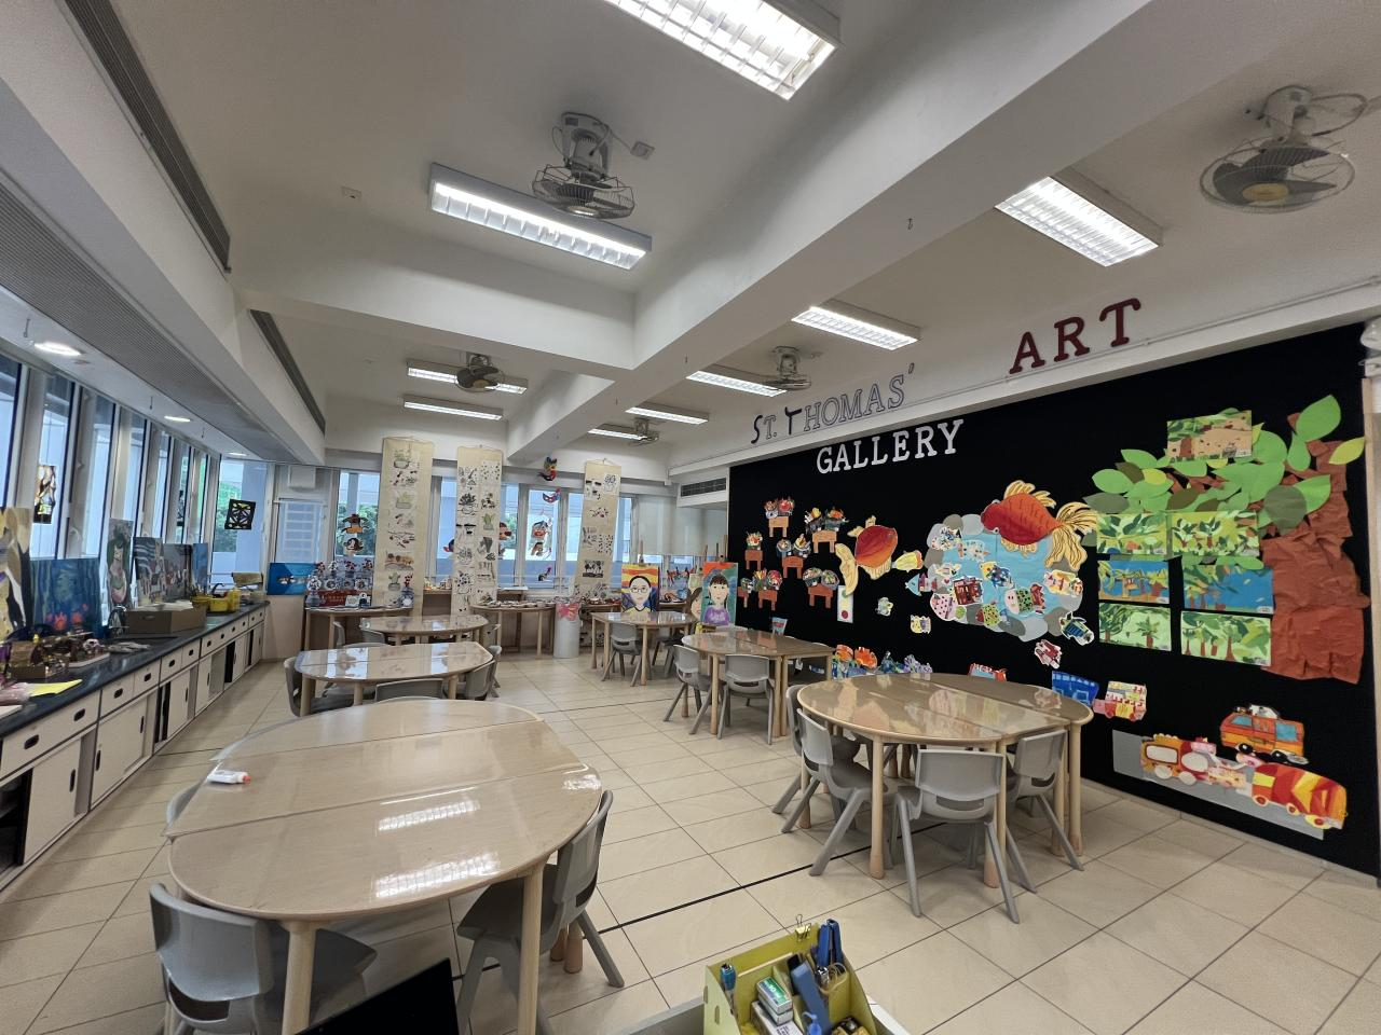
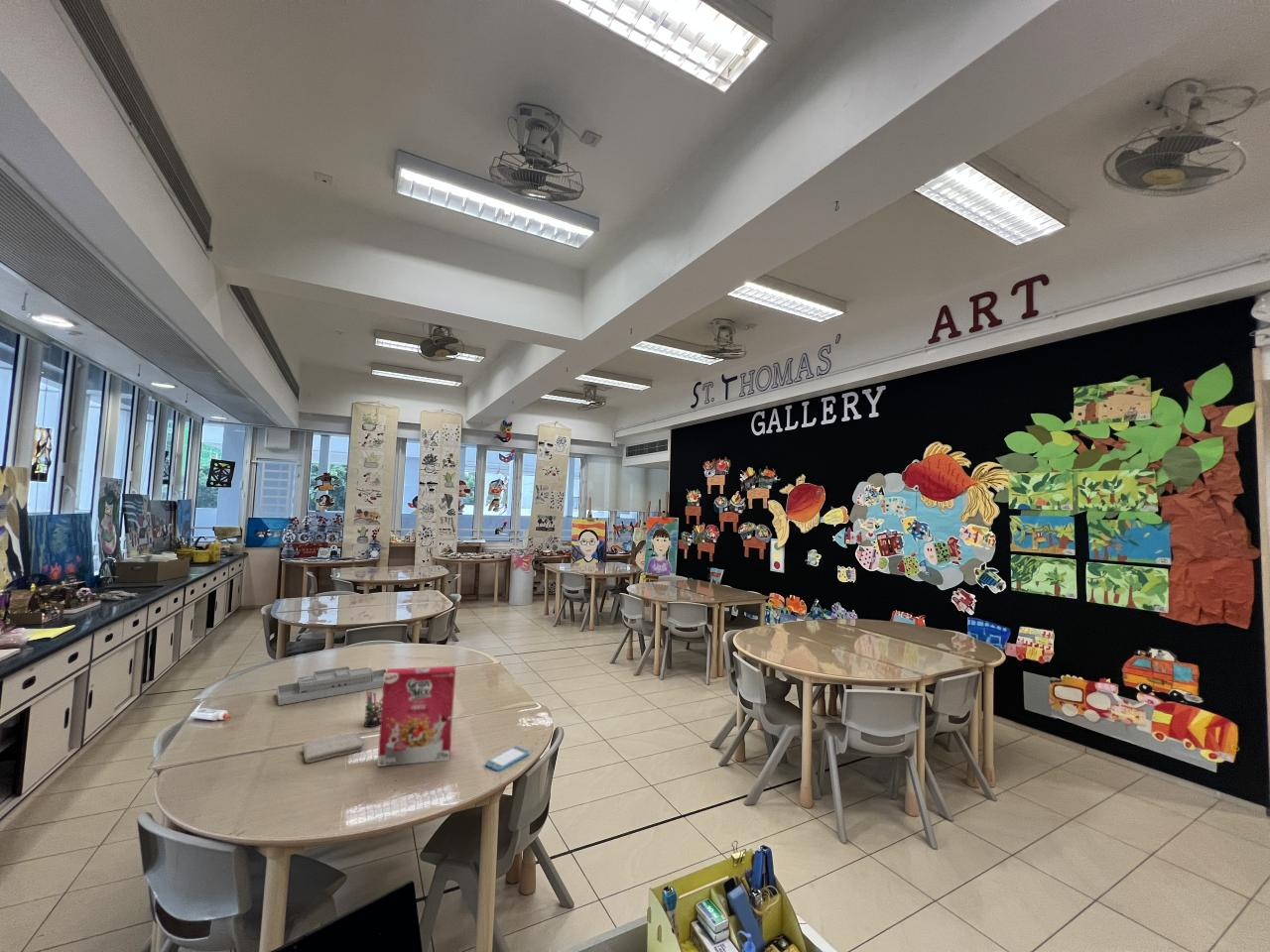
+ washcloth (332, 746)
+ desk organizer (336, 680)
+ cereal box (418, 714)
+ smartphone (507, 758)
+ pen holder (371, 708)
